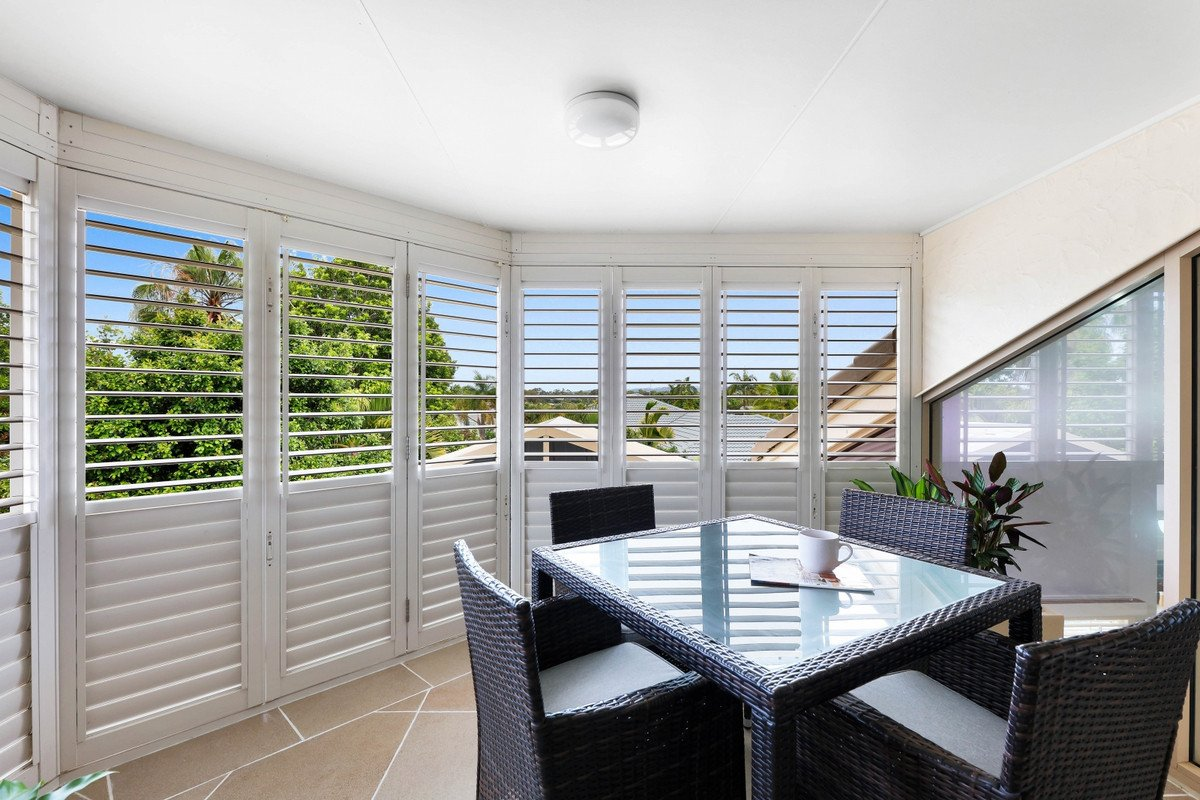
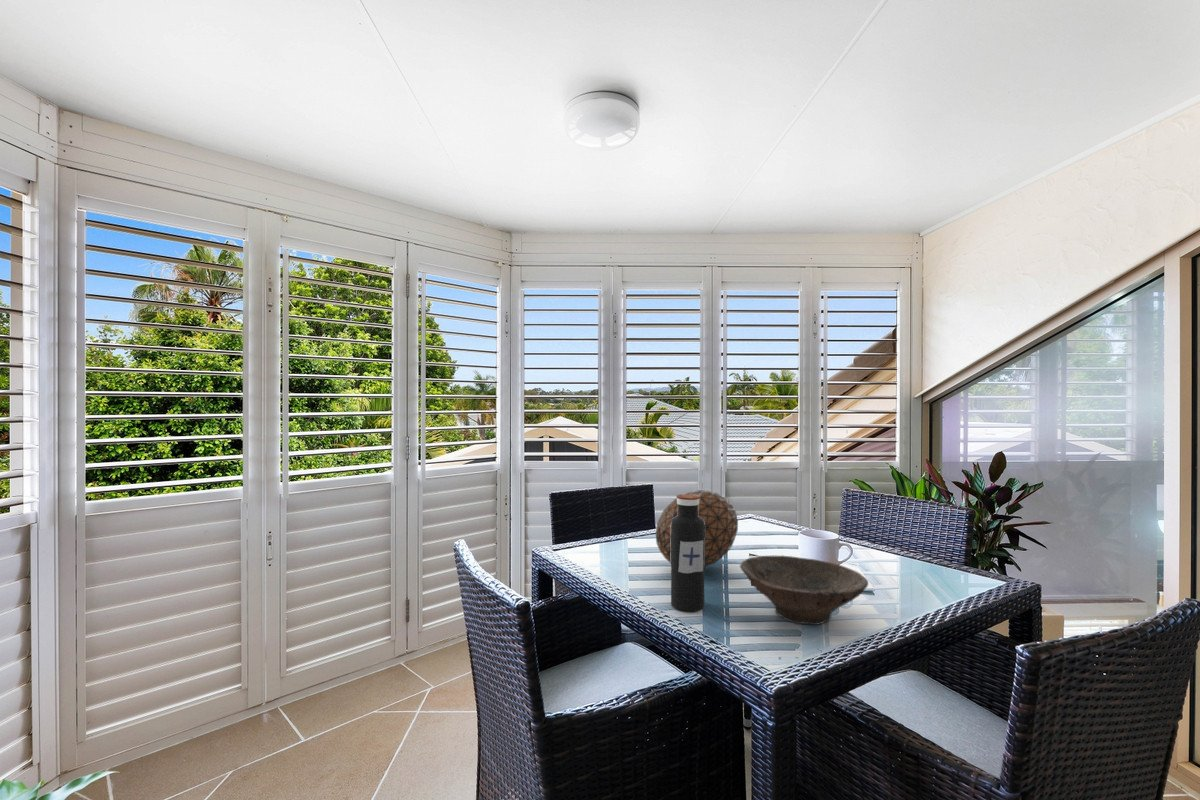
+ water bottle (687, 550)
+ bowl (801, 592)
+ decorative ball (705, 529)
